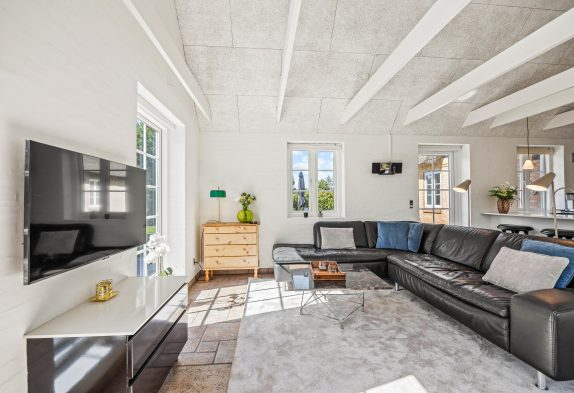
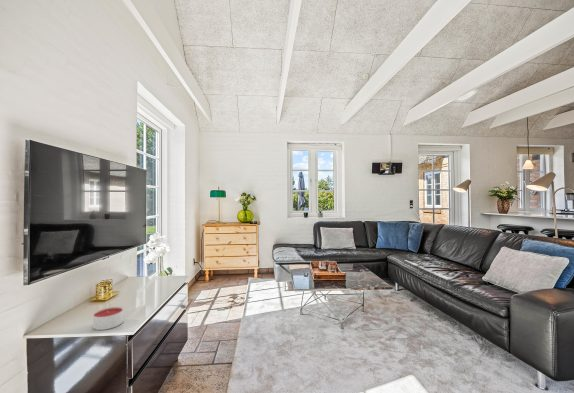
+ candle (108, 317)
